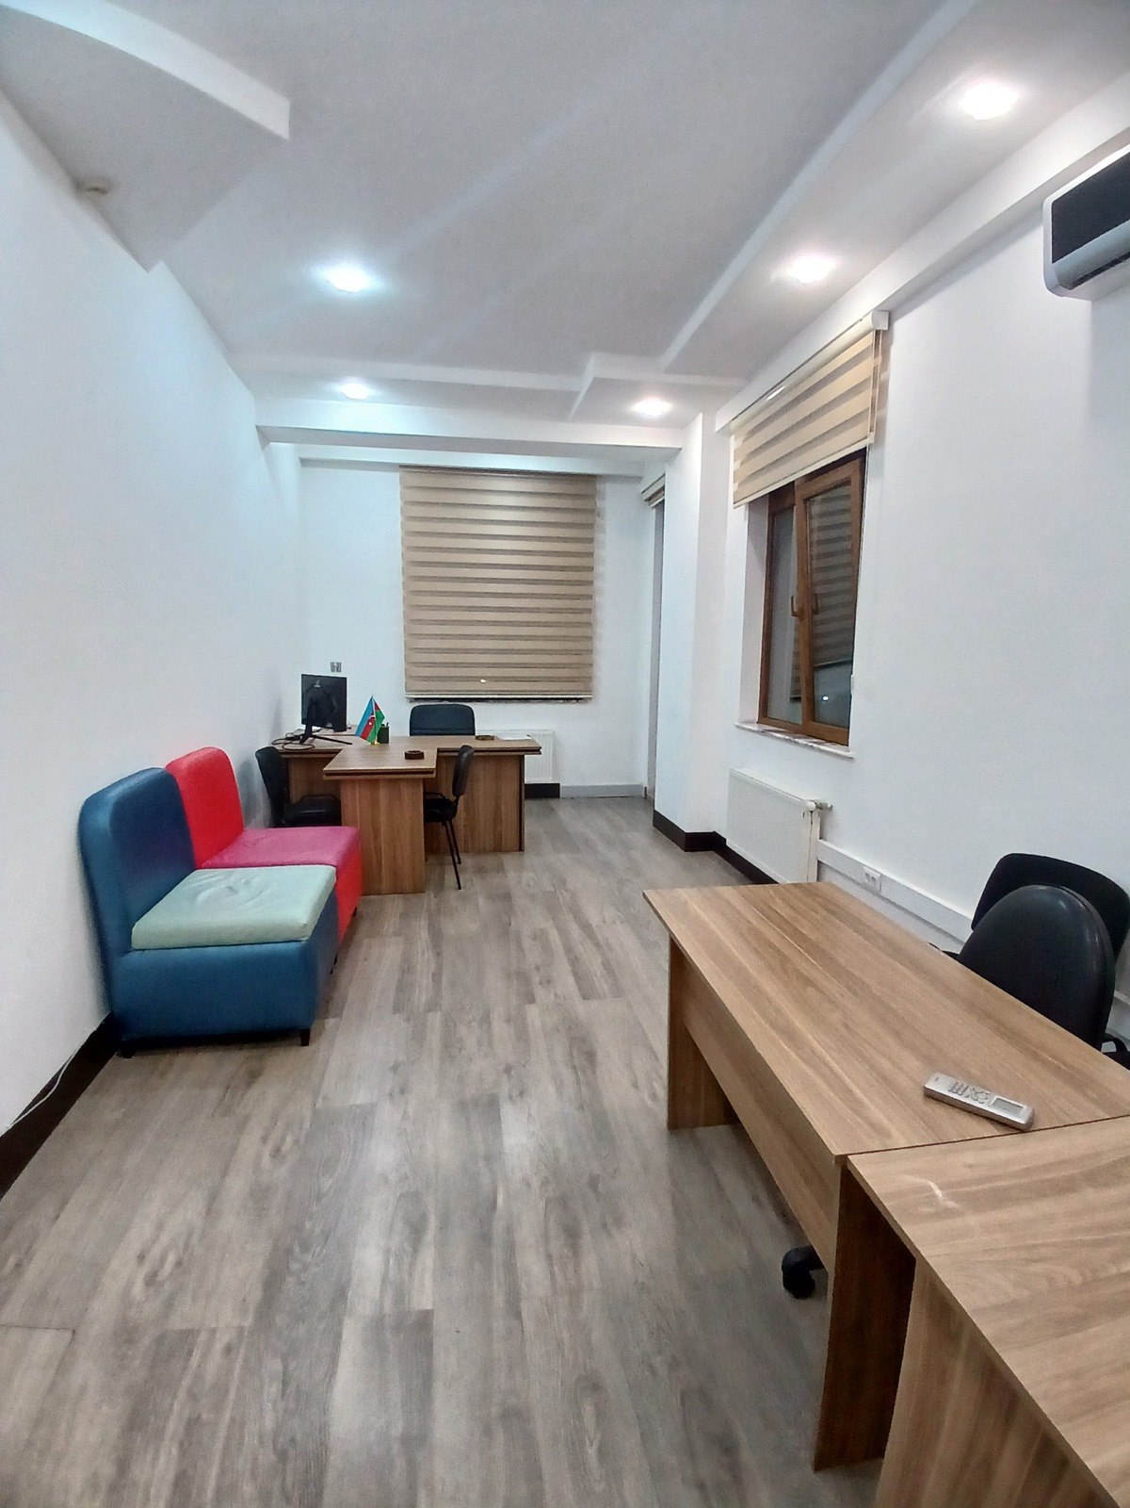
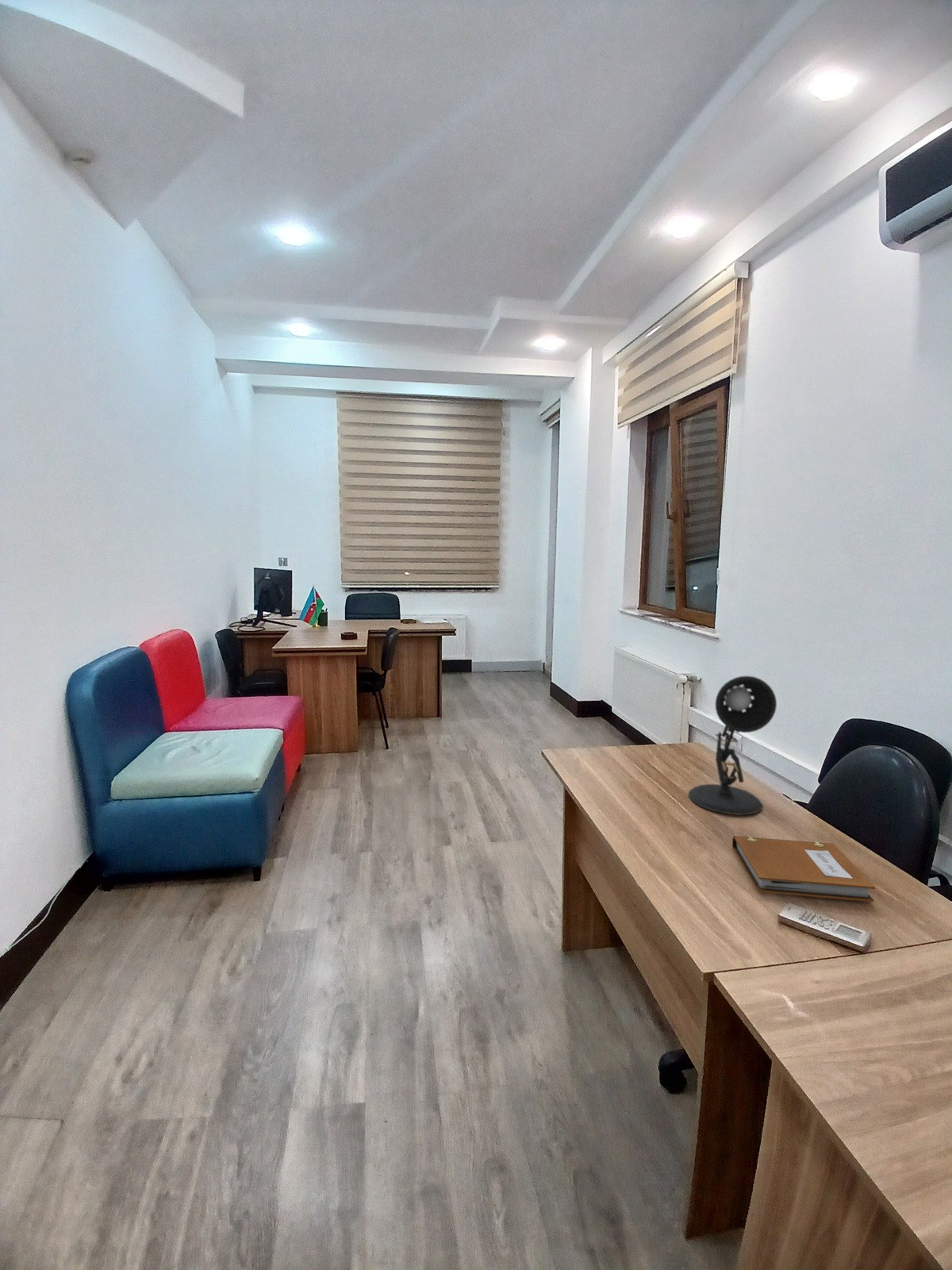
+ desk lamp (730, 736)
+ notebook (800, 865)
